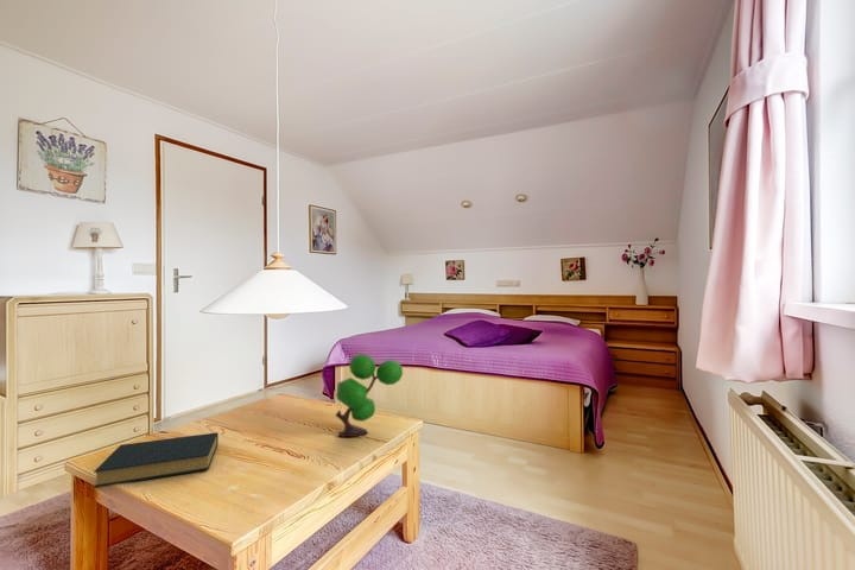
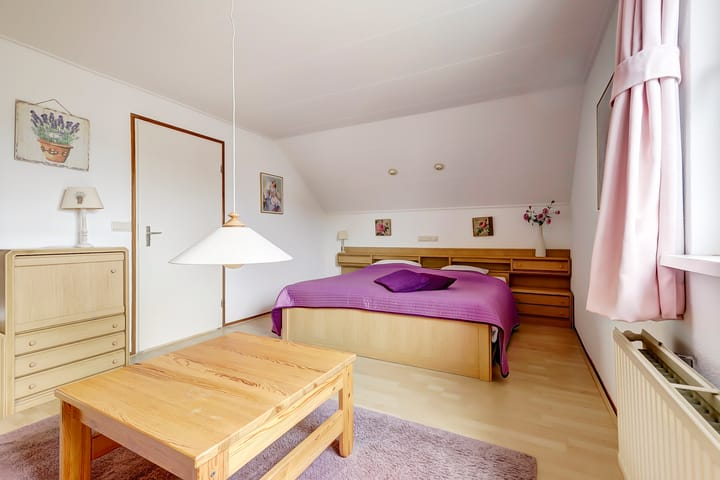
- hardback book (163, 456)
- plant (368, 391)
